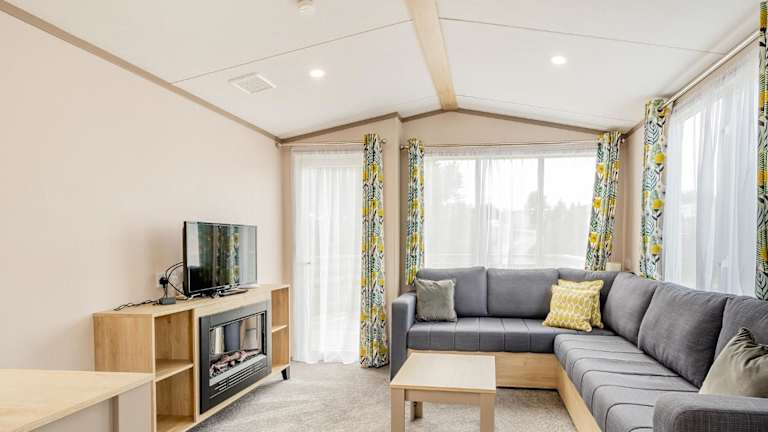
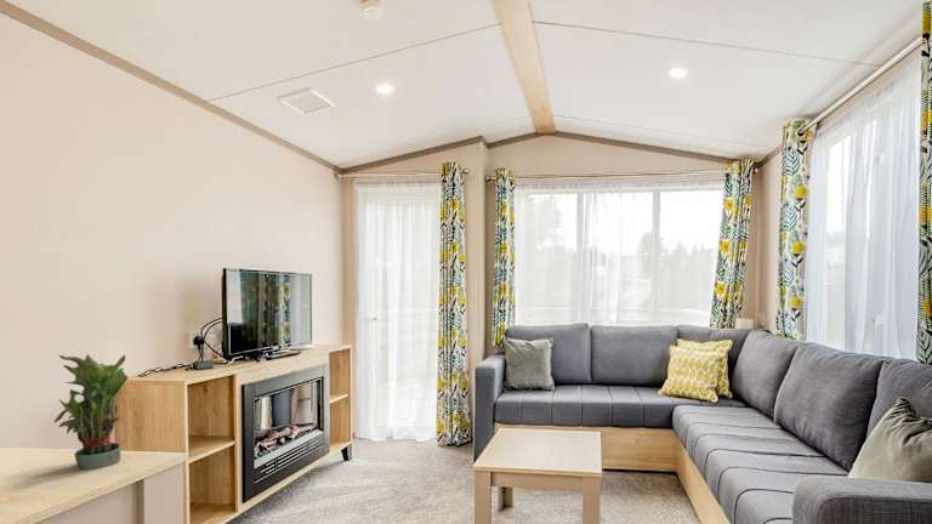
+ potted plant (87, 408)
